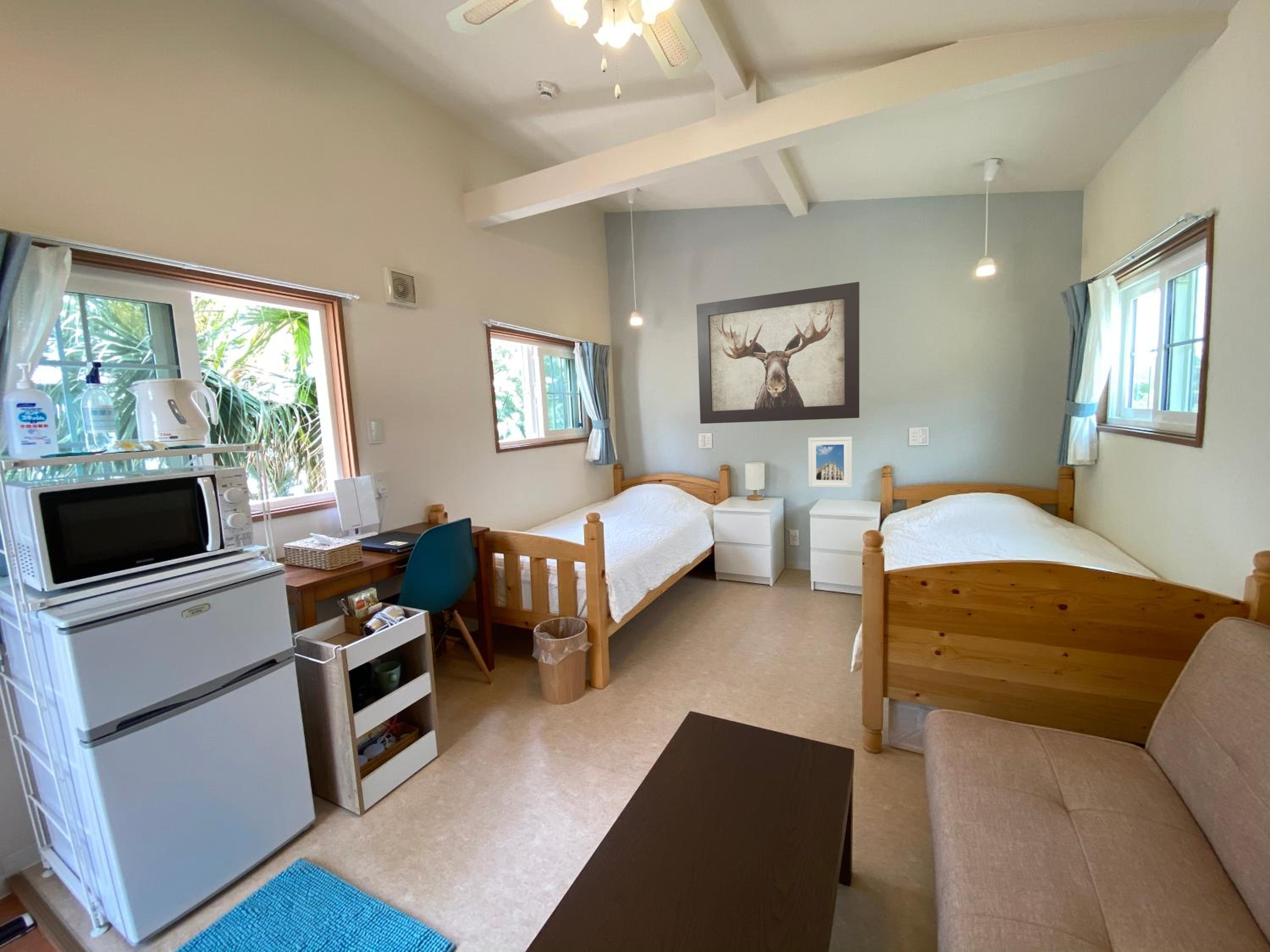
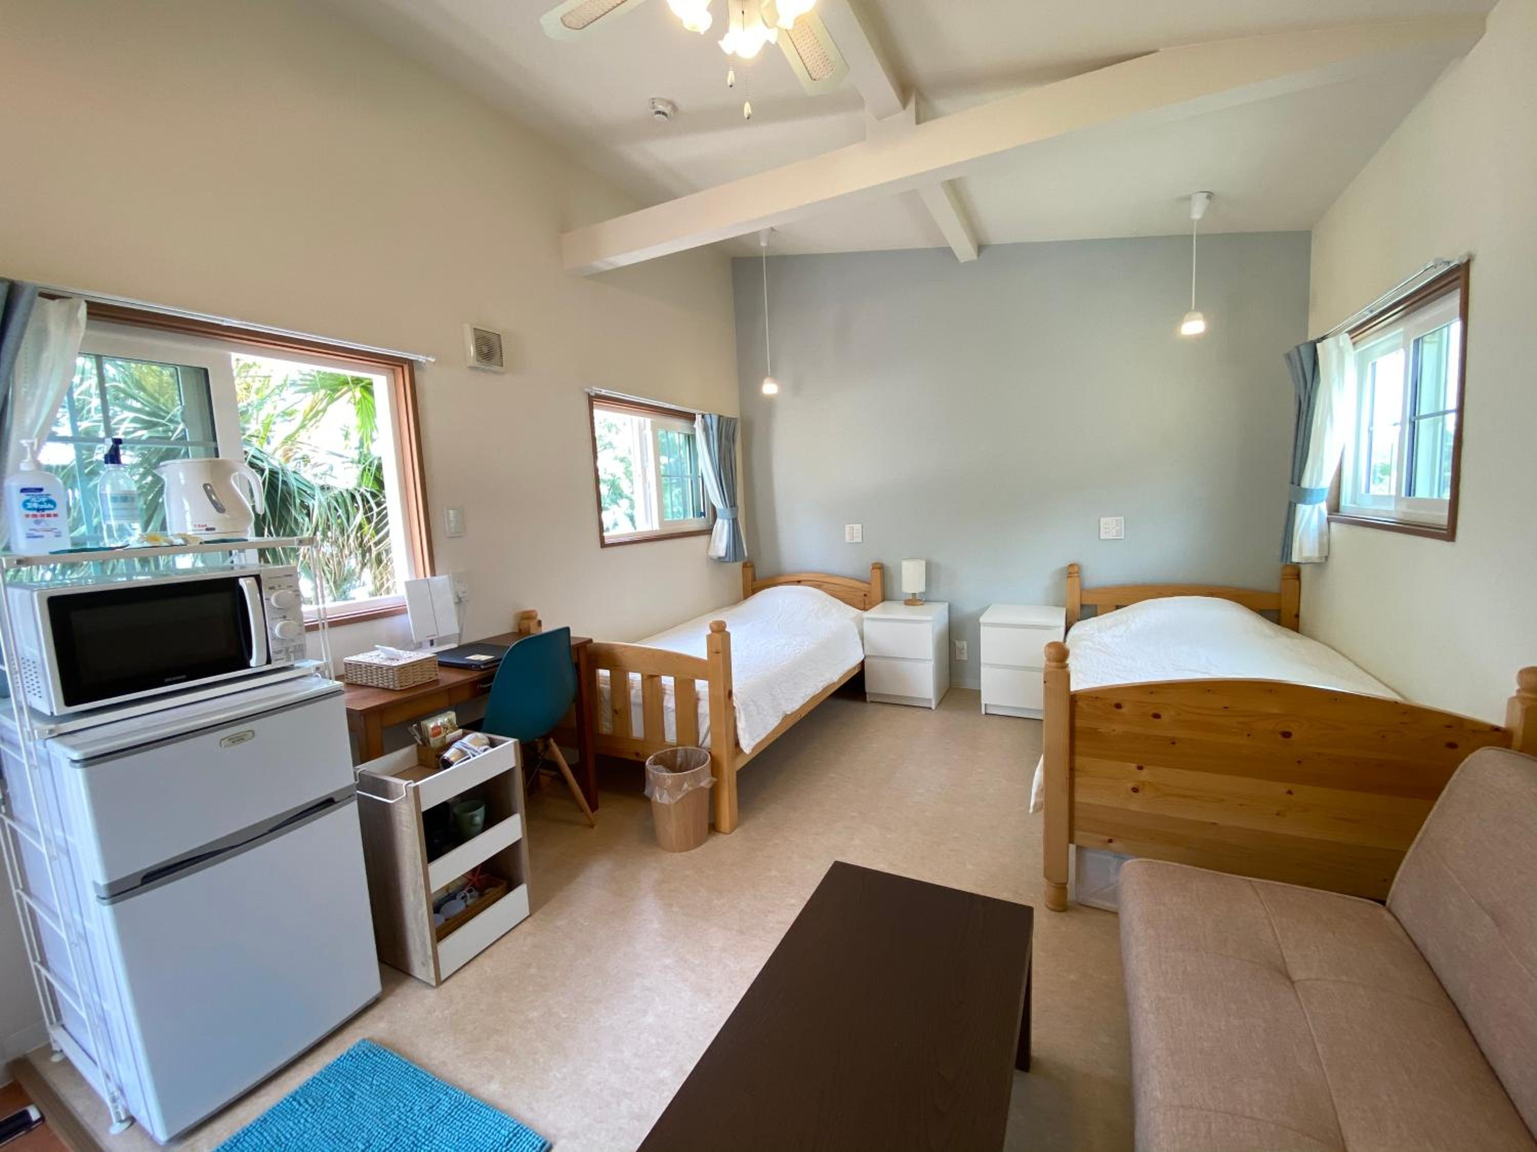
- wall art (774, 358)
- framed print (830, 462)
